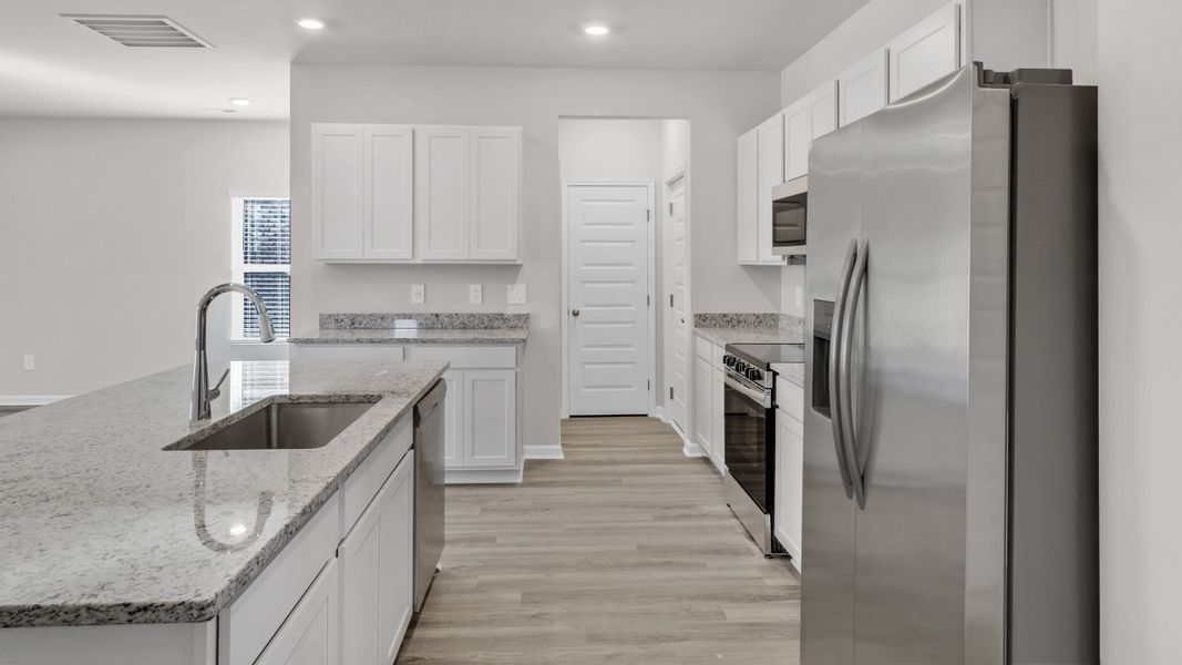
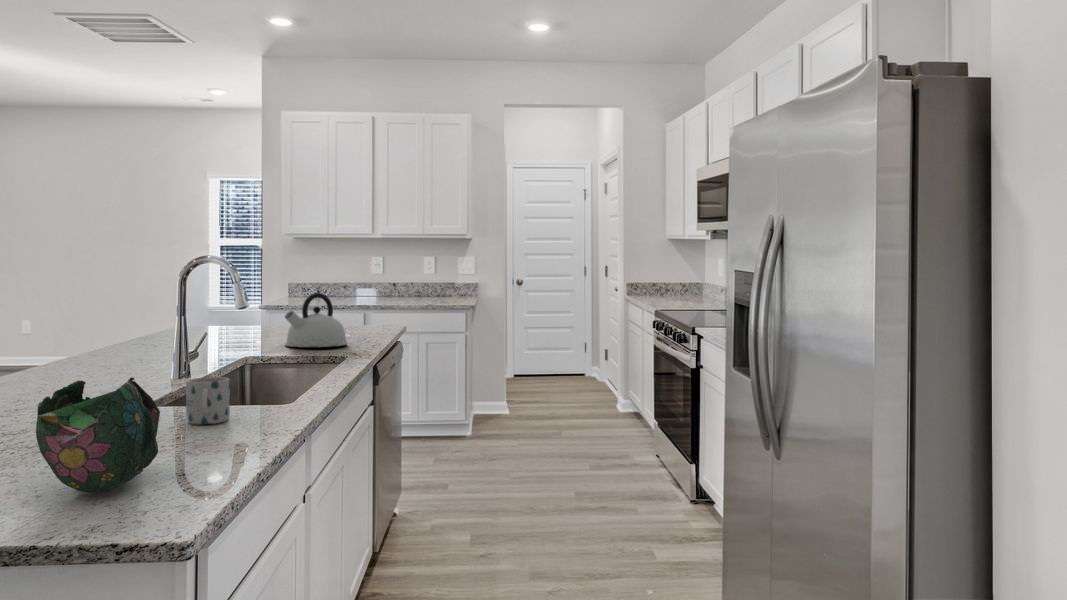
+ mug (207, 401)
+ kettle (314, 319)
+ decorative bowl (102, 433)
